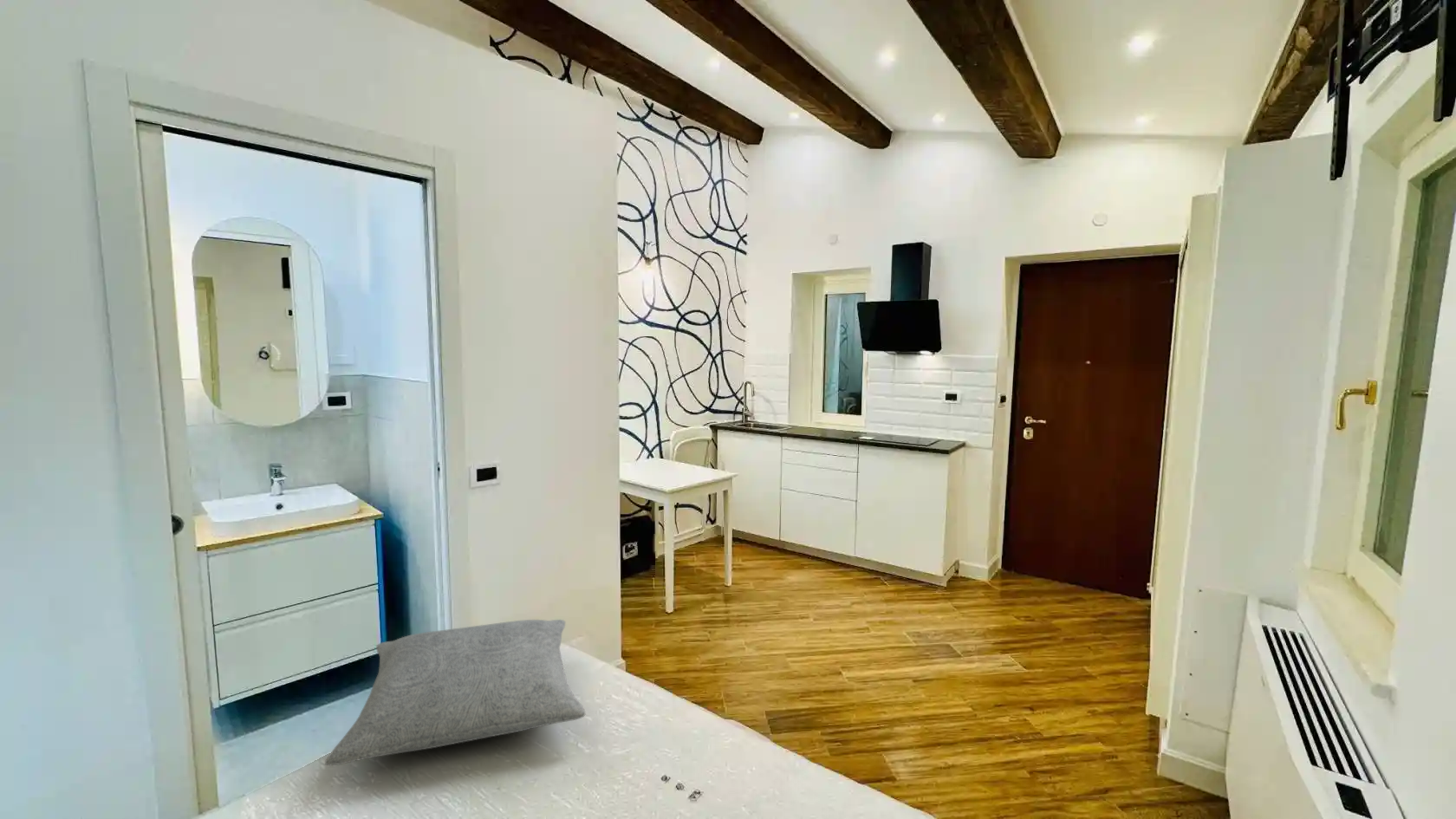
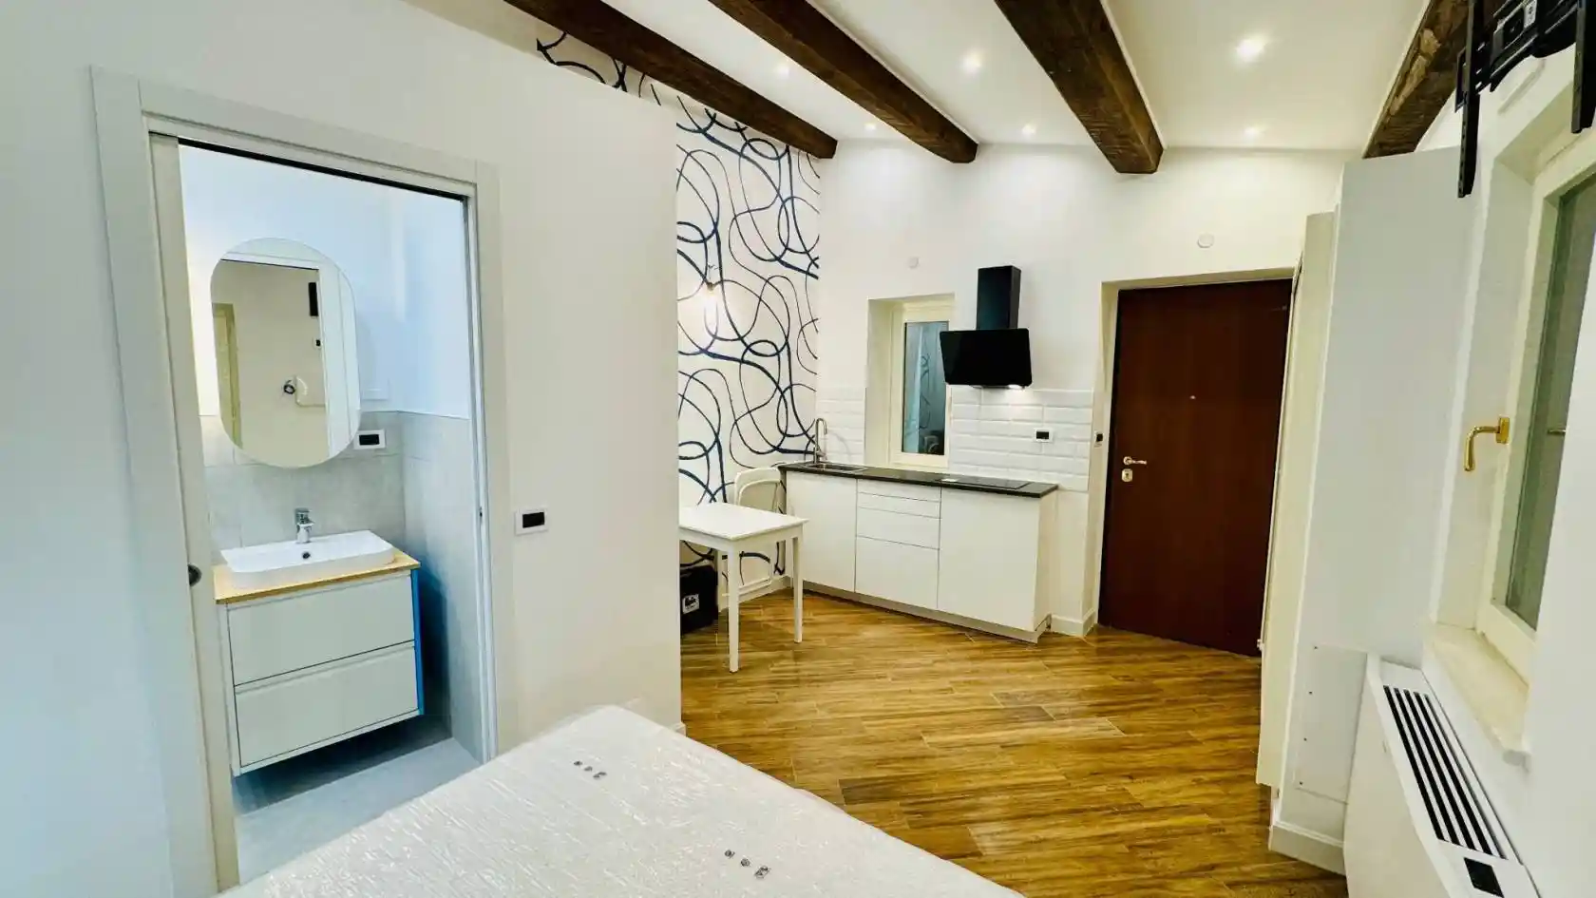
- pillow (471, 677)
